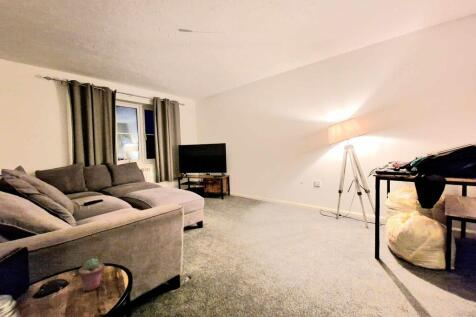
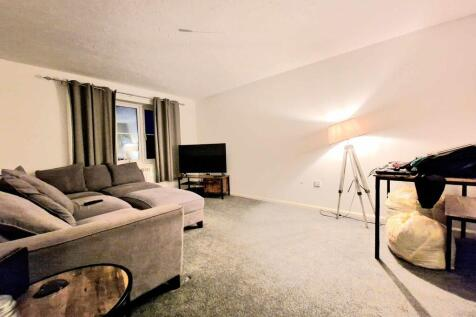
- potted succulent (91, 273)
